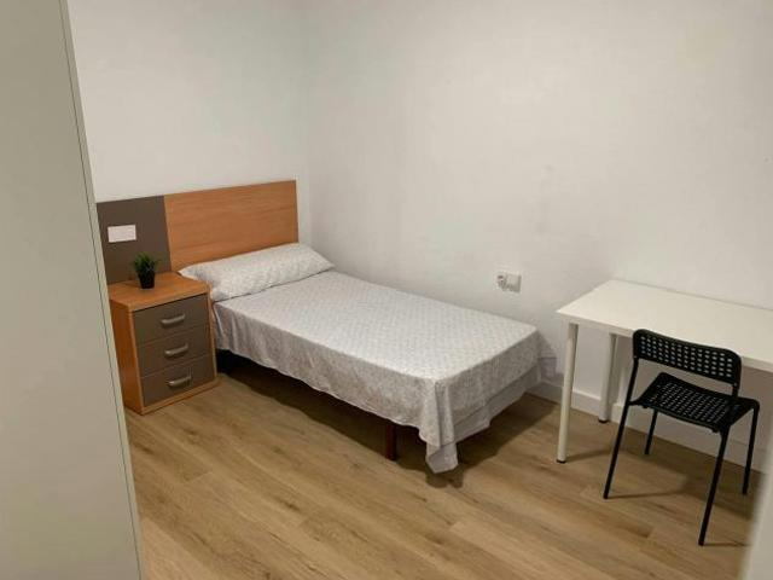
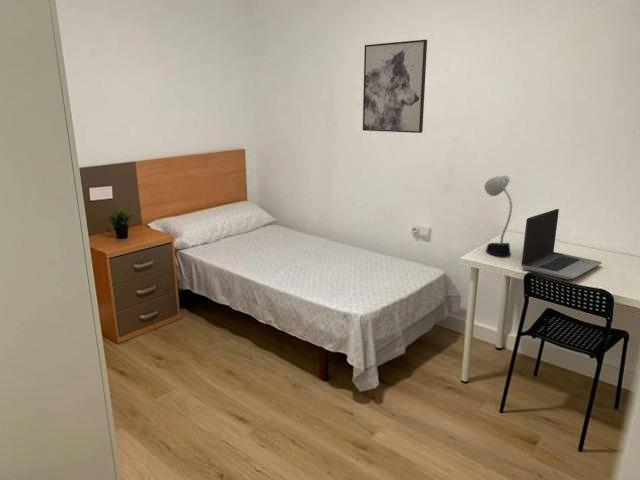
+ wall art (392, 88)
+ laptop computer (554, 242)
+ desk lamp (508, 215)
